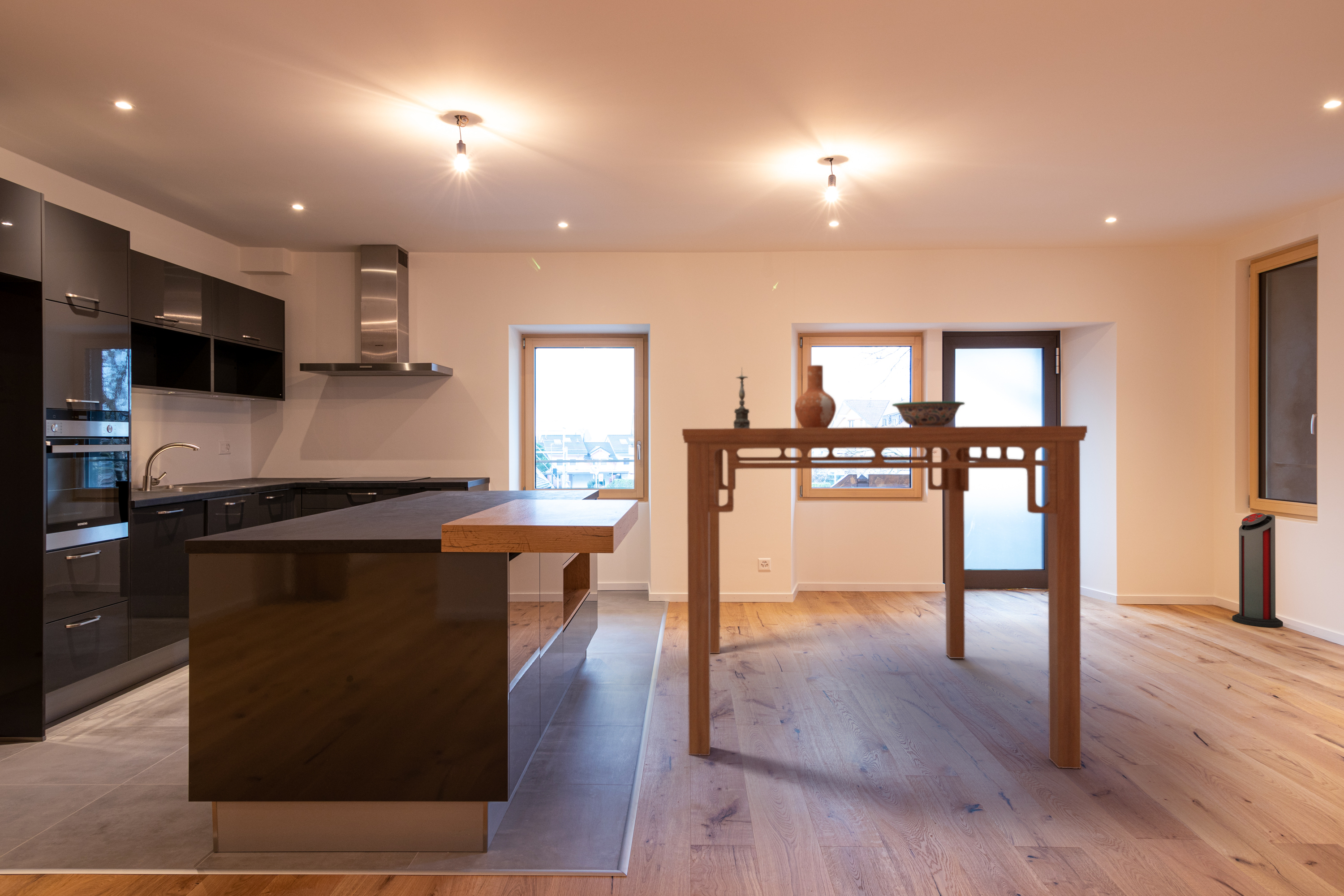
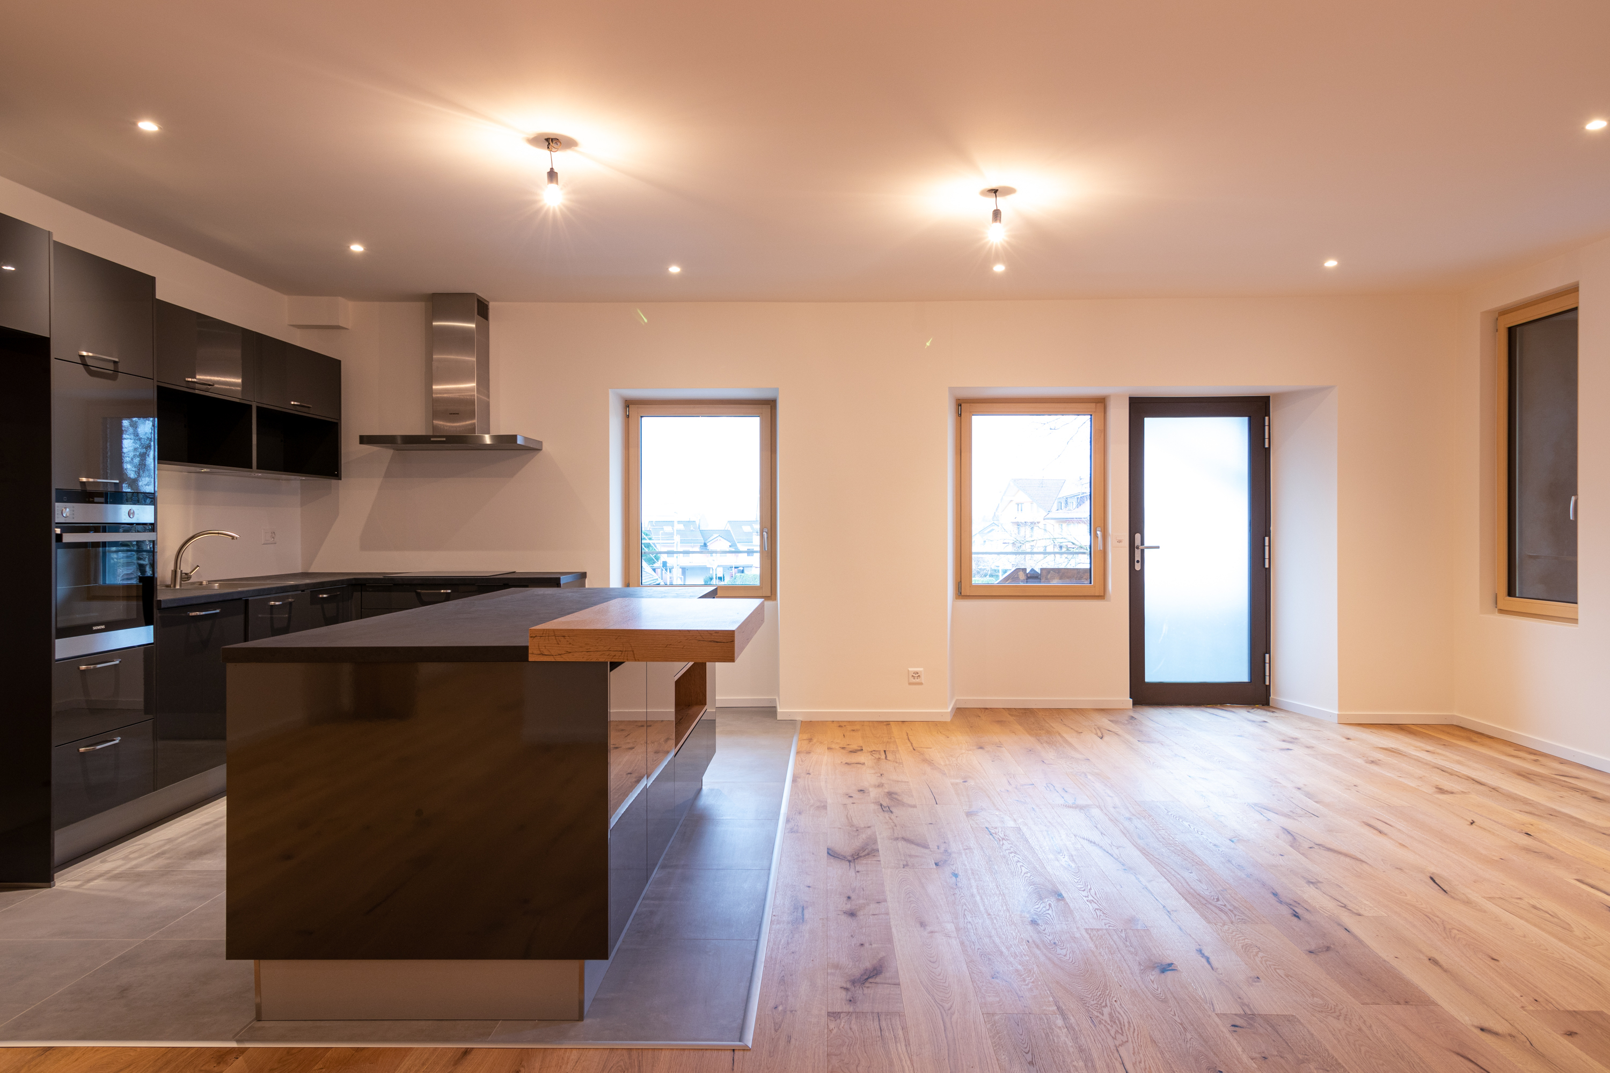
- dining table (850, 468)
- candle holder (742, 400)
- vase (815, 399)
- air purifier (1257, 568)
- decorative bowl (928, 416)
